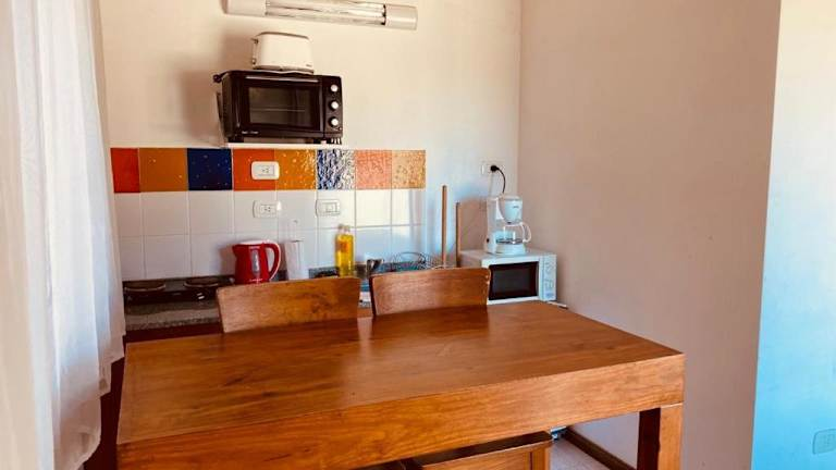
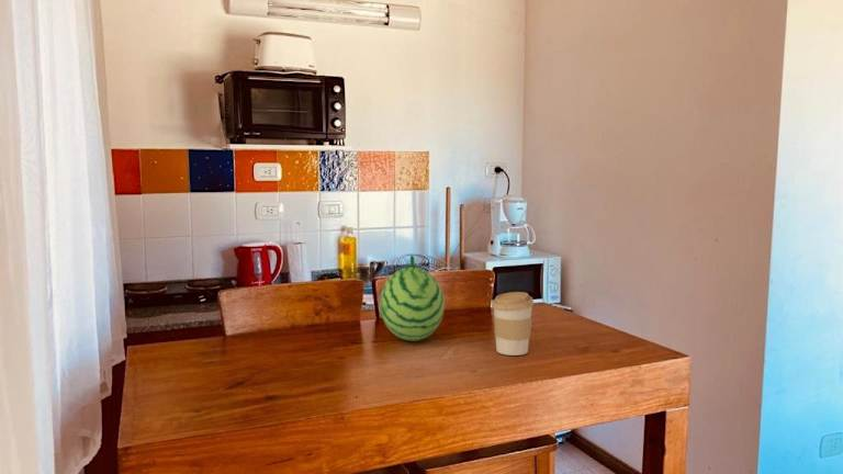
+ fruit (412, 298)
+ coffee cup (512, 321)
